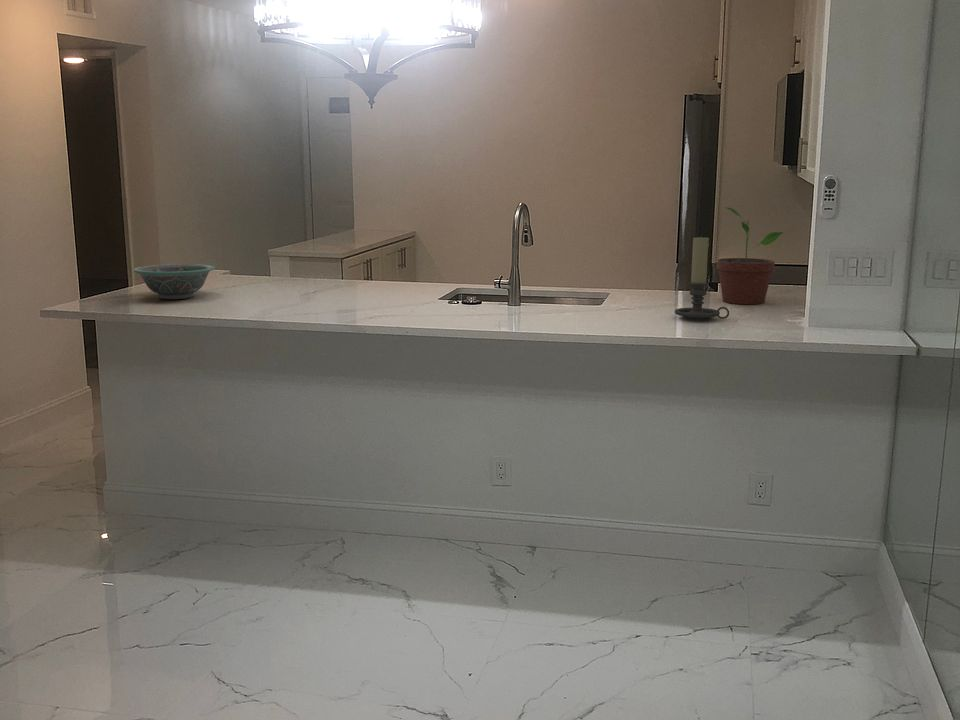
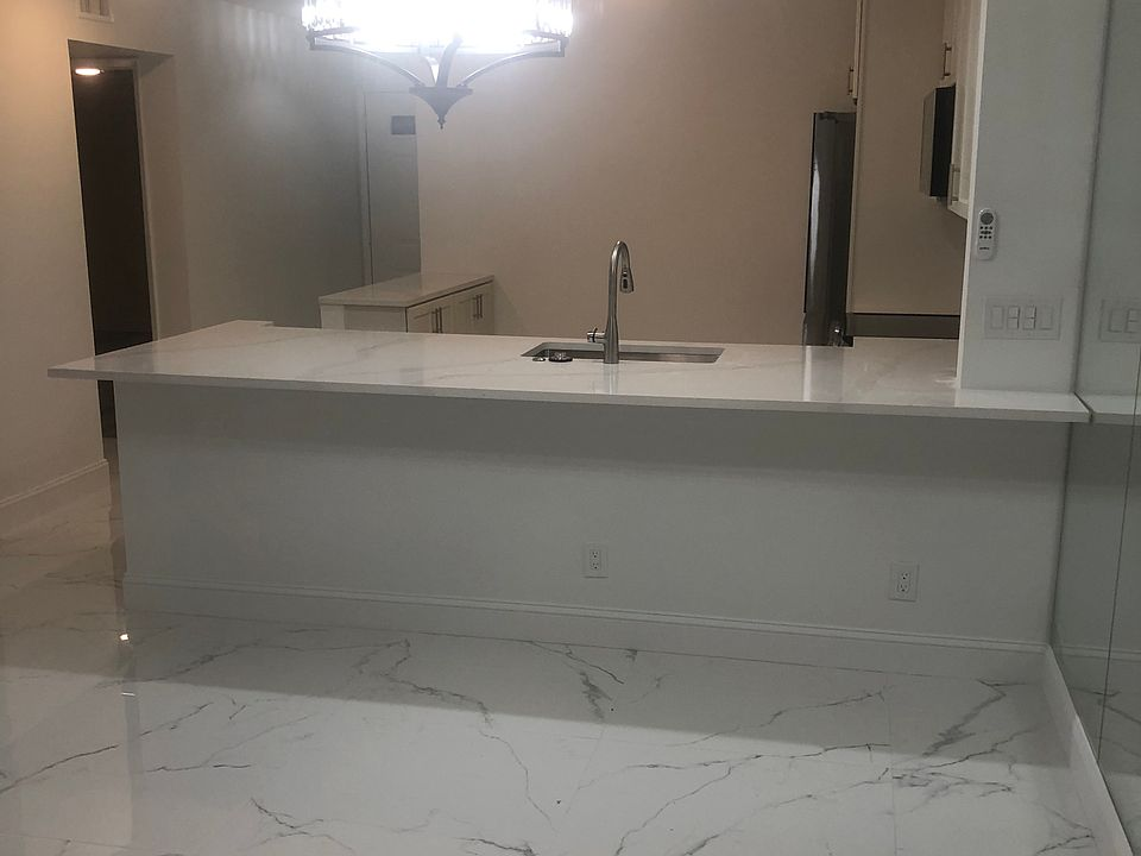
- candle holder (703, 277)
- potted plant (746, 254)
- decorative bowl (175, 282)
